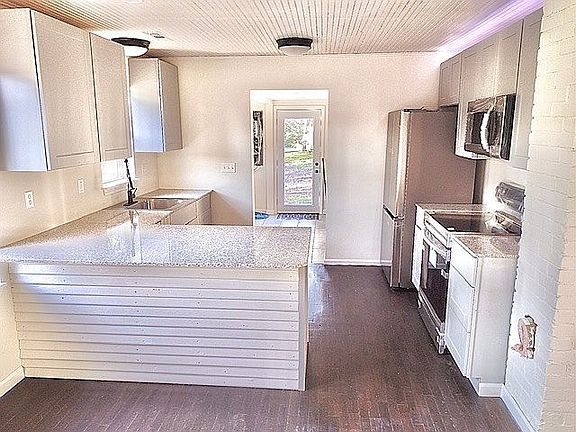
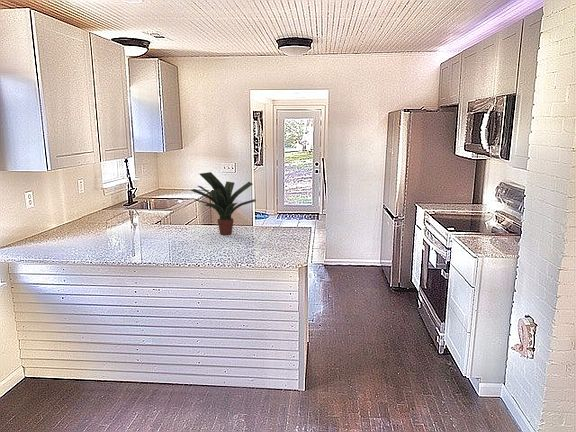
+ potted plant (221, 202)
